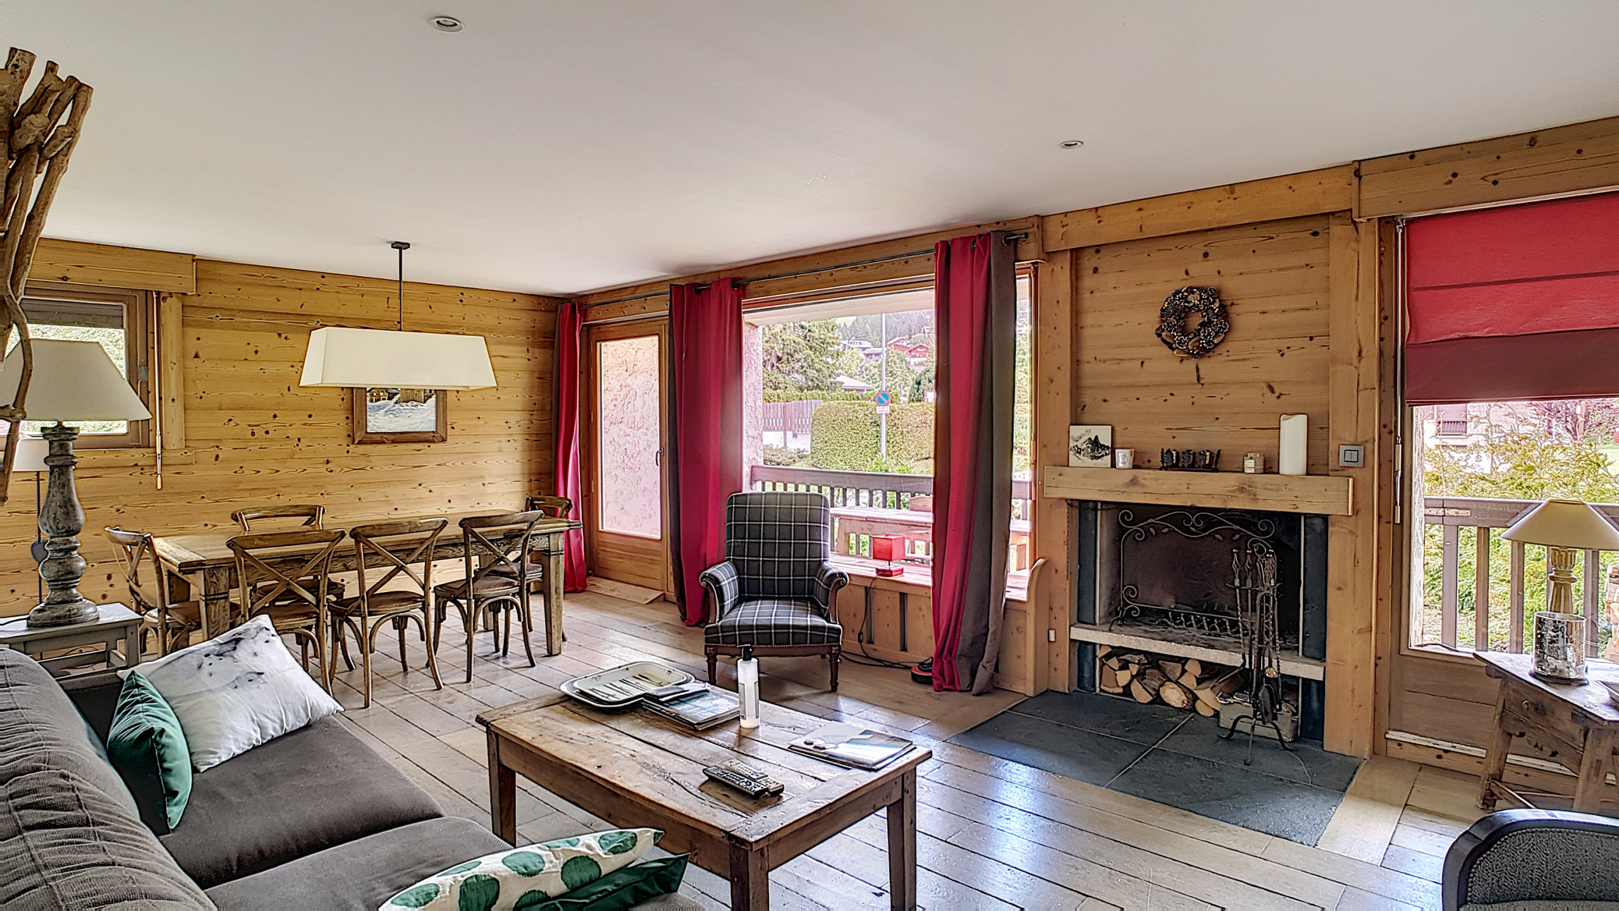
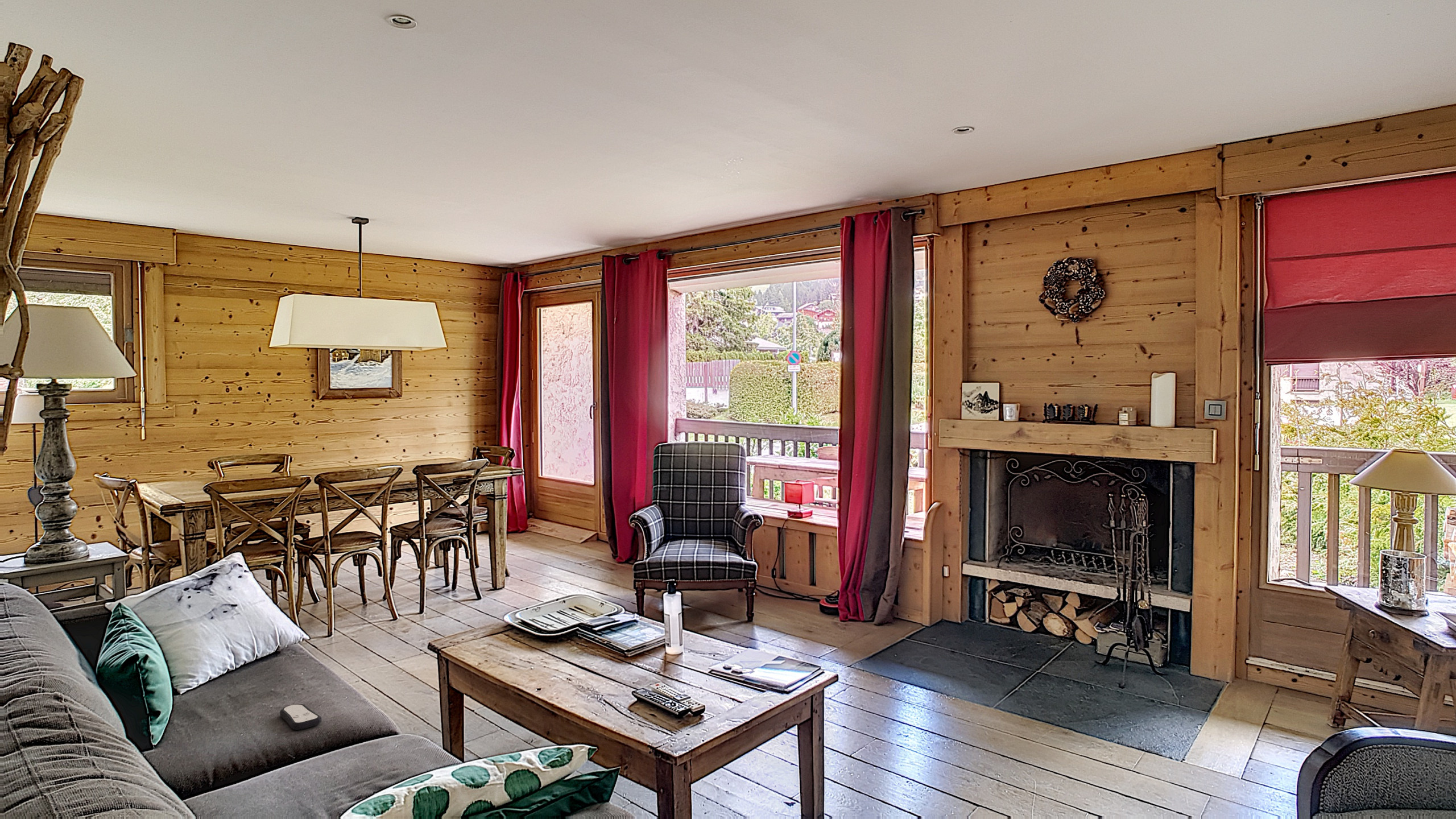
+ remote control (299, 715)
